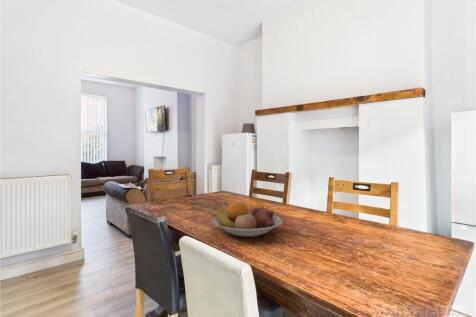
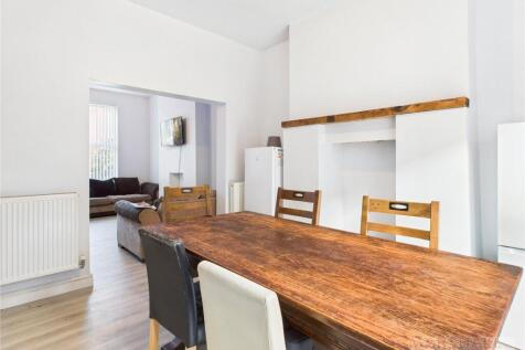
- fruit bowl (247, 216)
